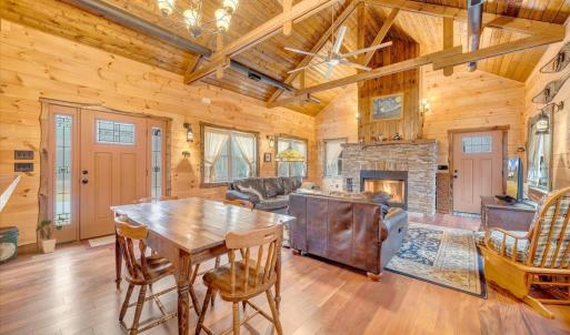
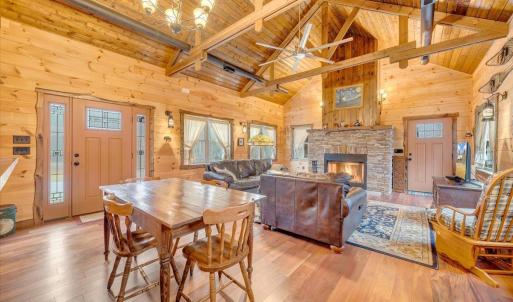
- house plant (51, 233)
